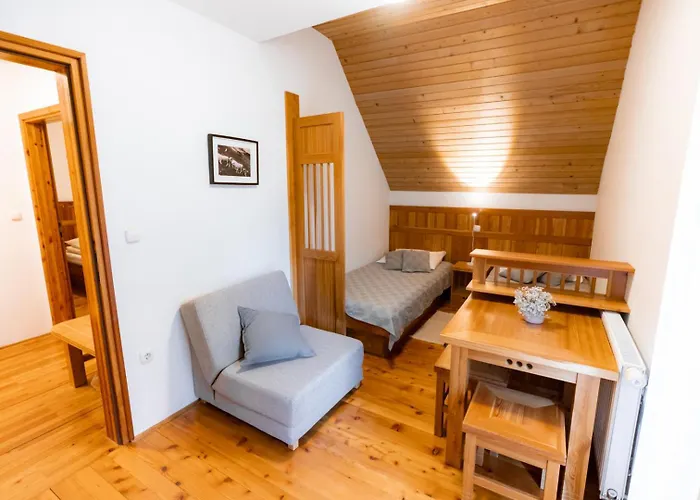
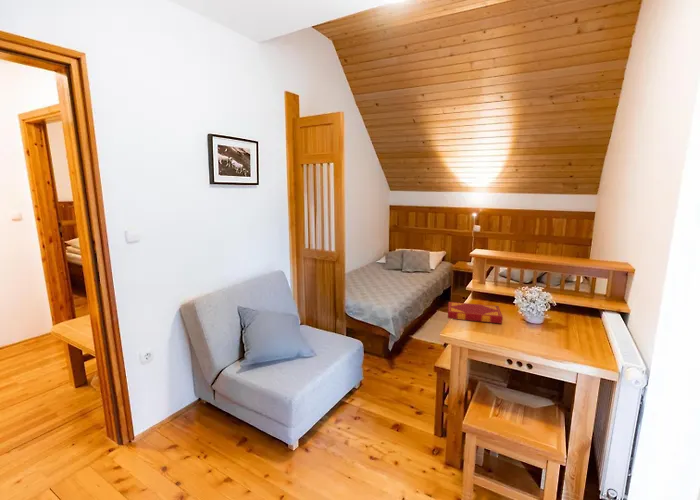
+ hardback book (473, 312)
